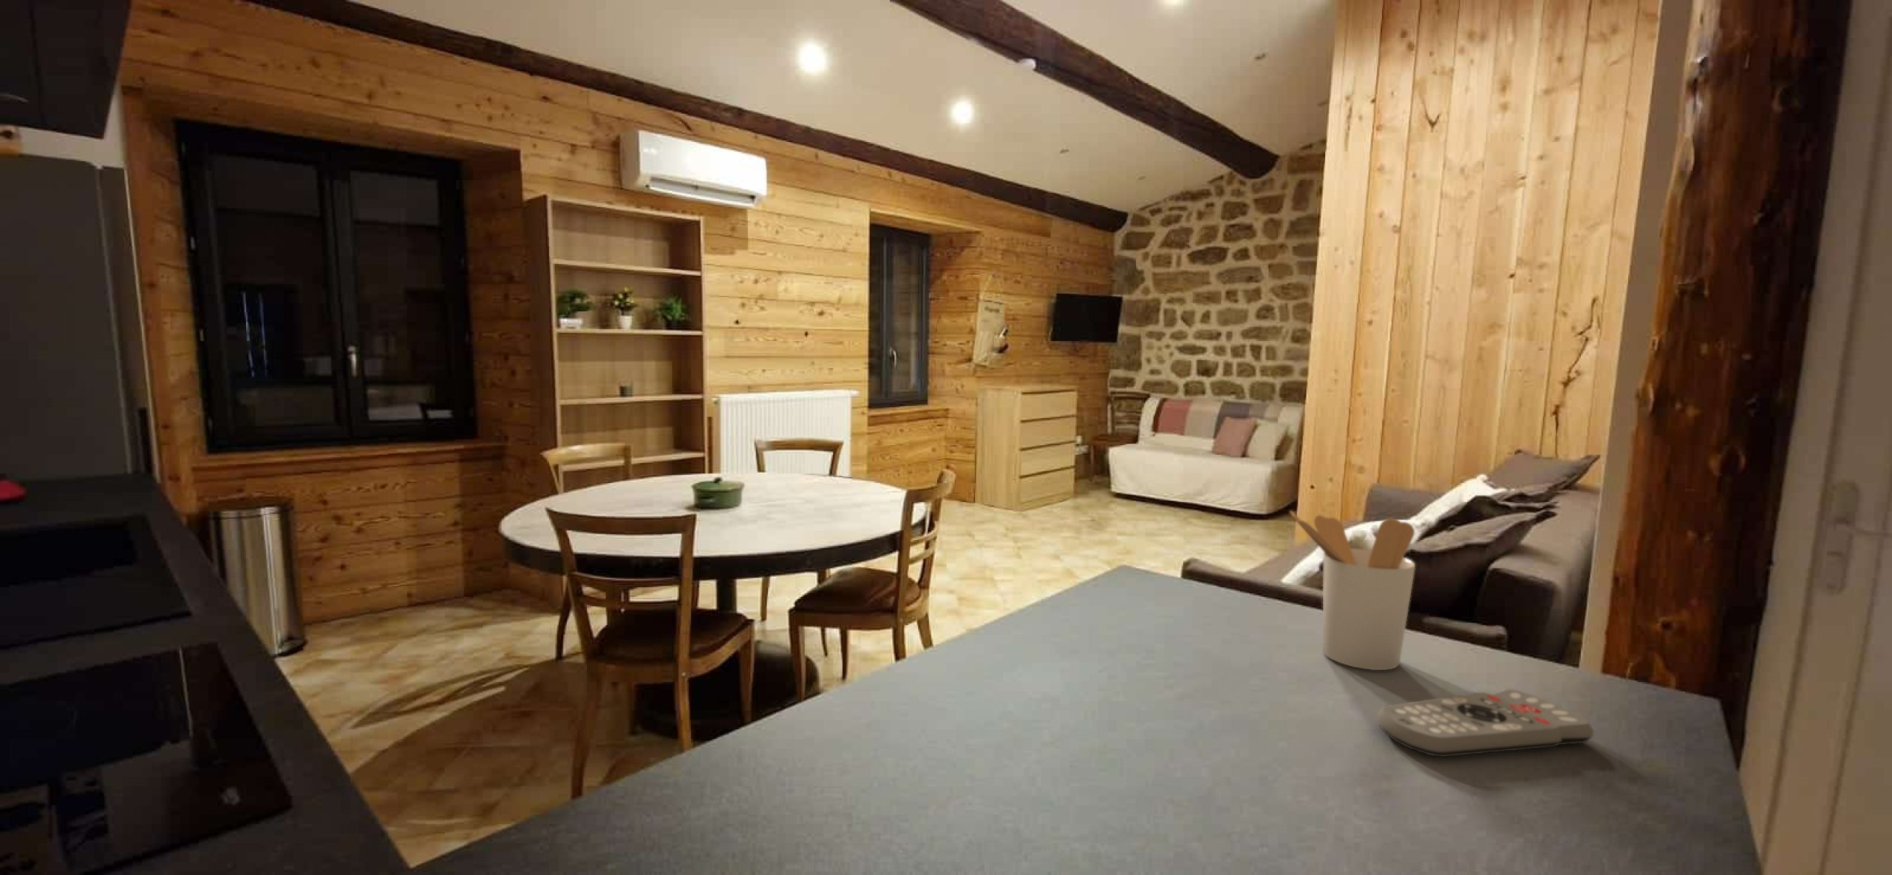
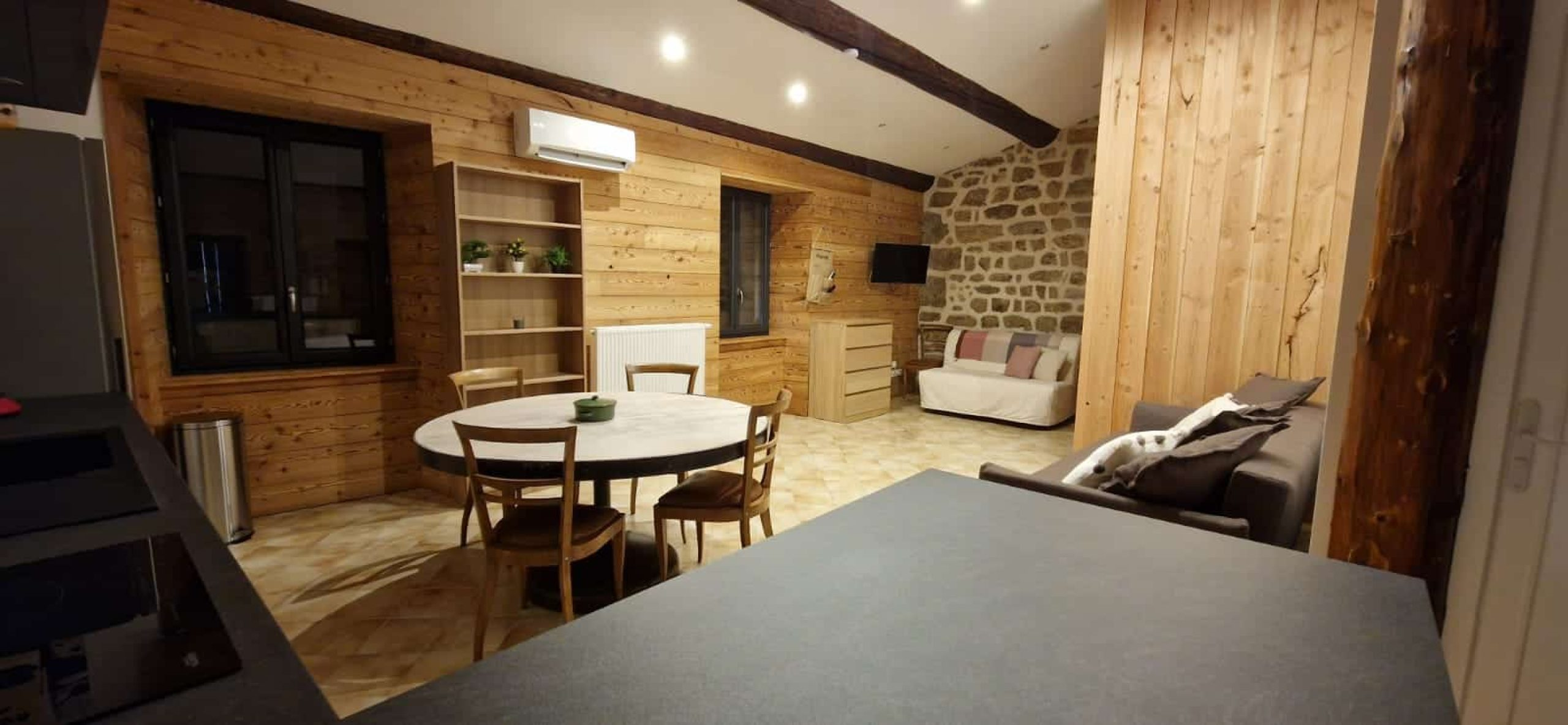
- utensil holder (1345, 584)
- remote control (1478, 723)
